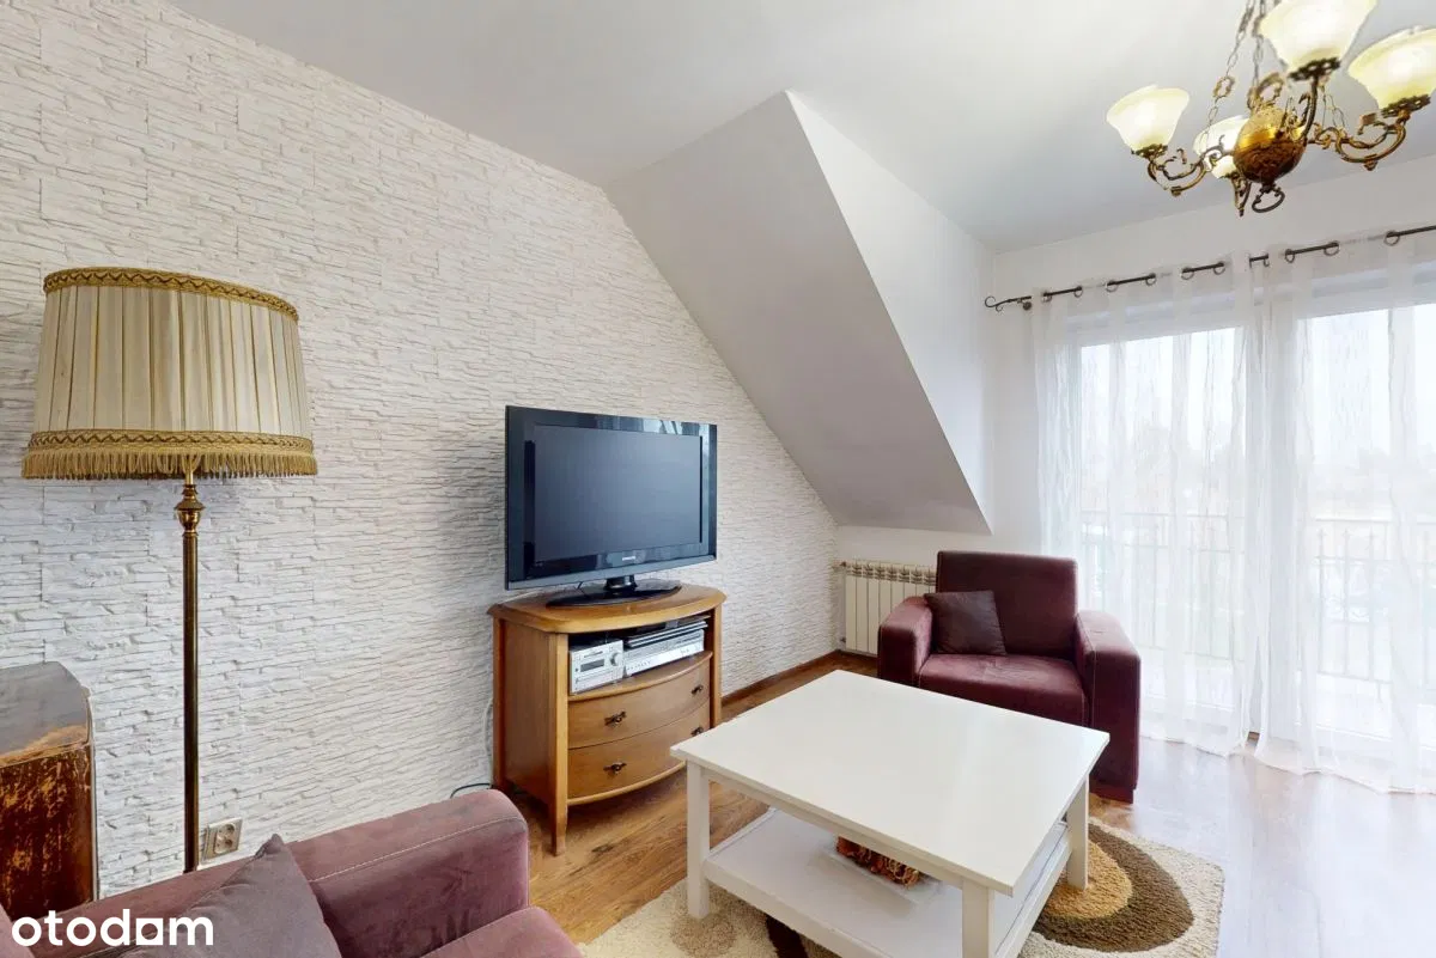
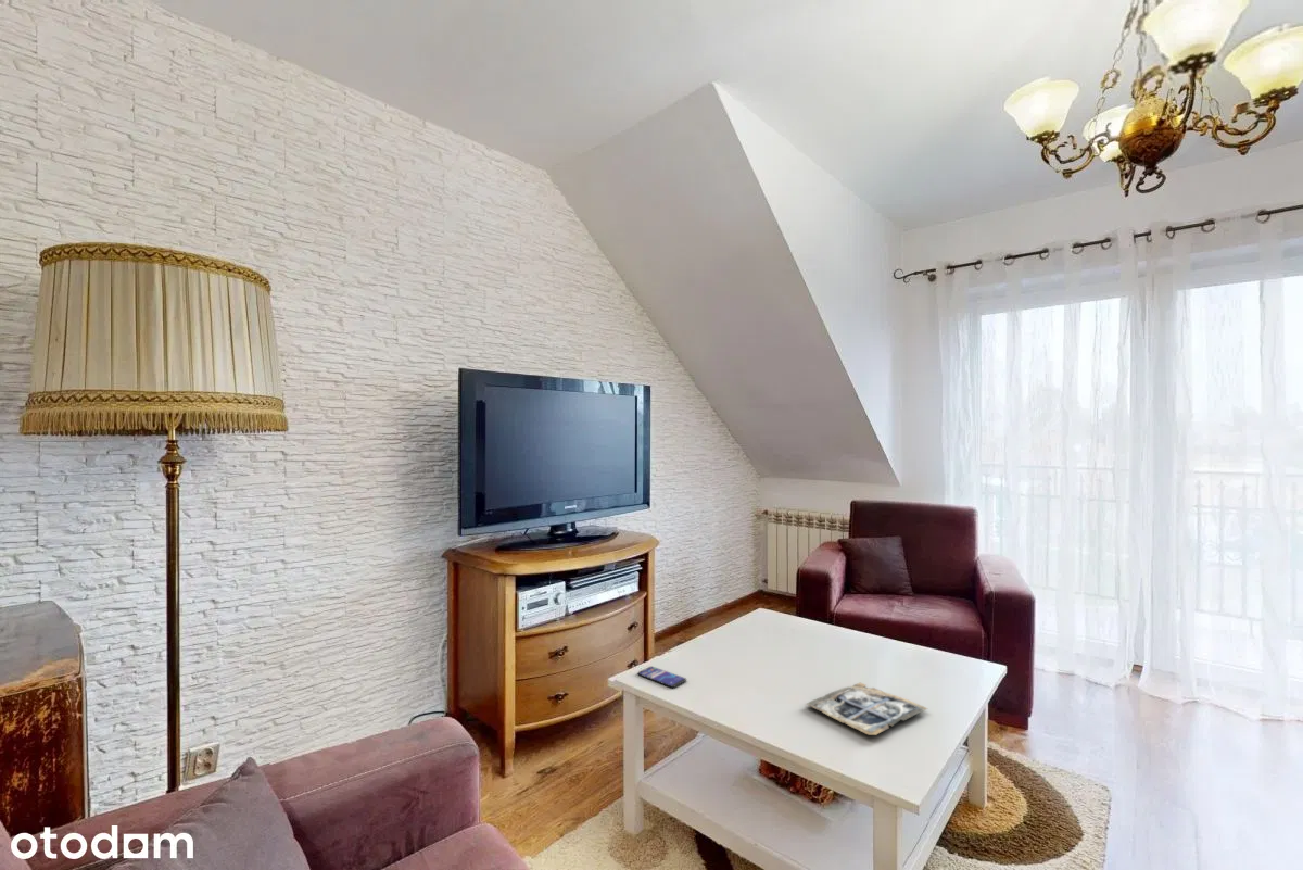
+ magazine (865, 706)
+ smartphone (661, 676)
